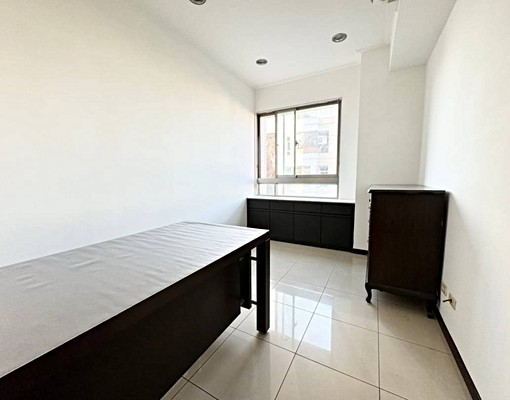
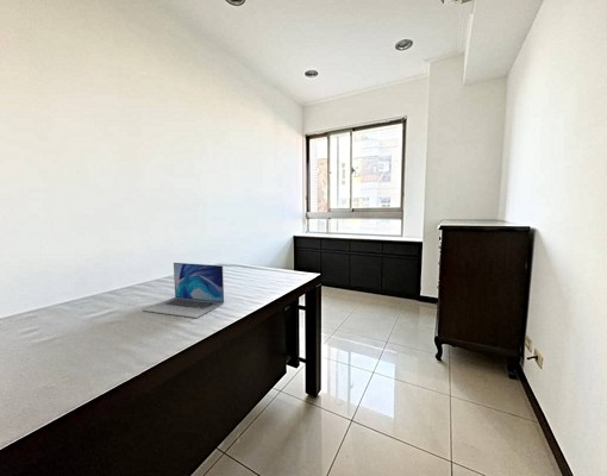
+ laptop (183, 287)
